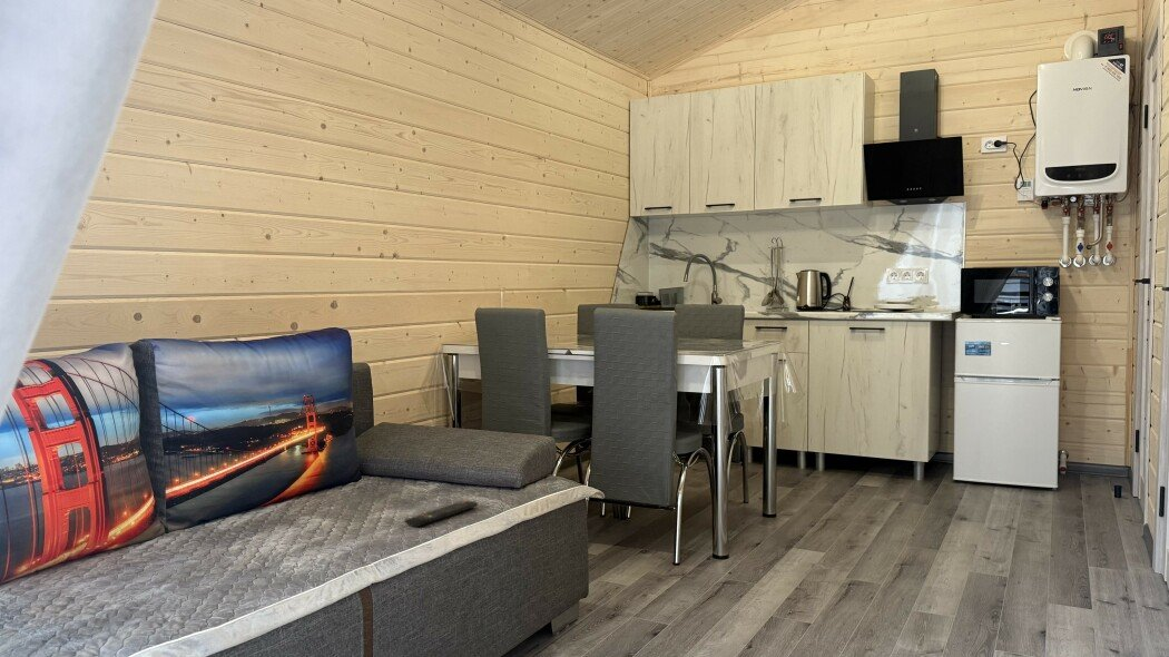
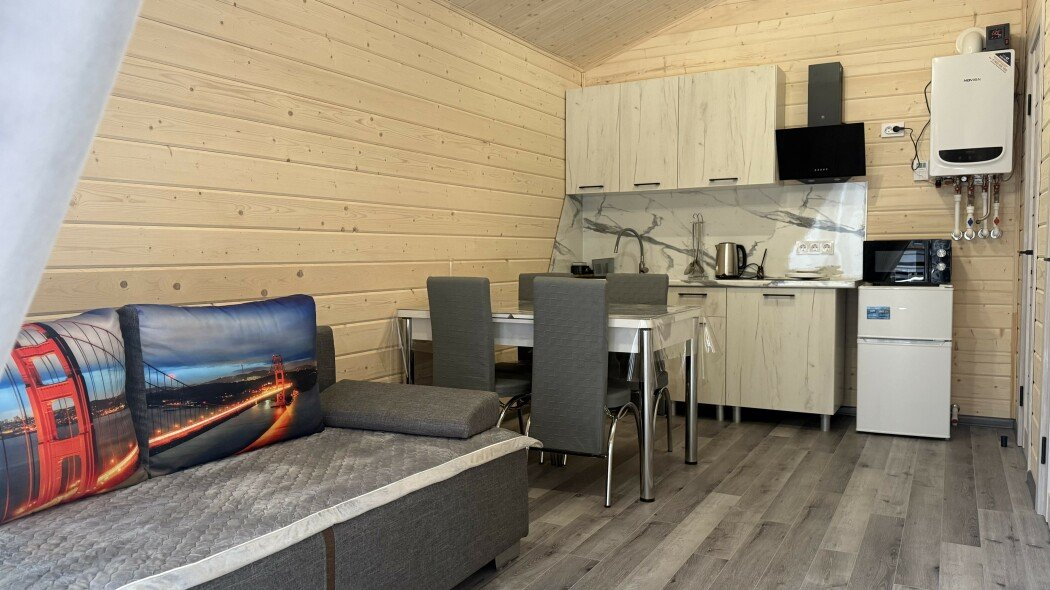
- remote control (443, 513)
